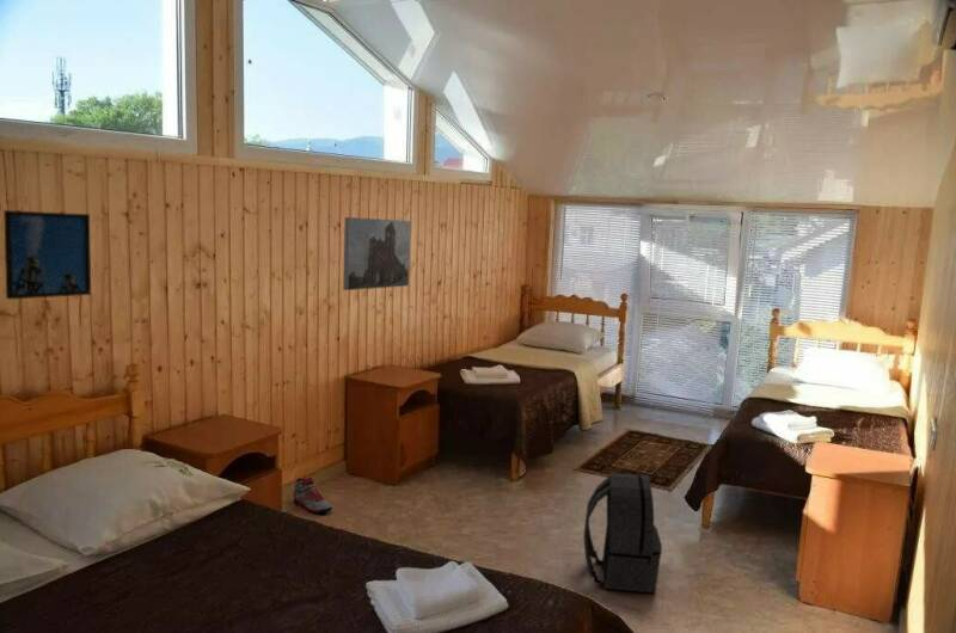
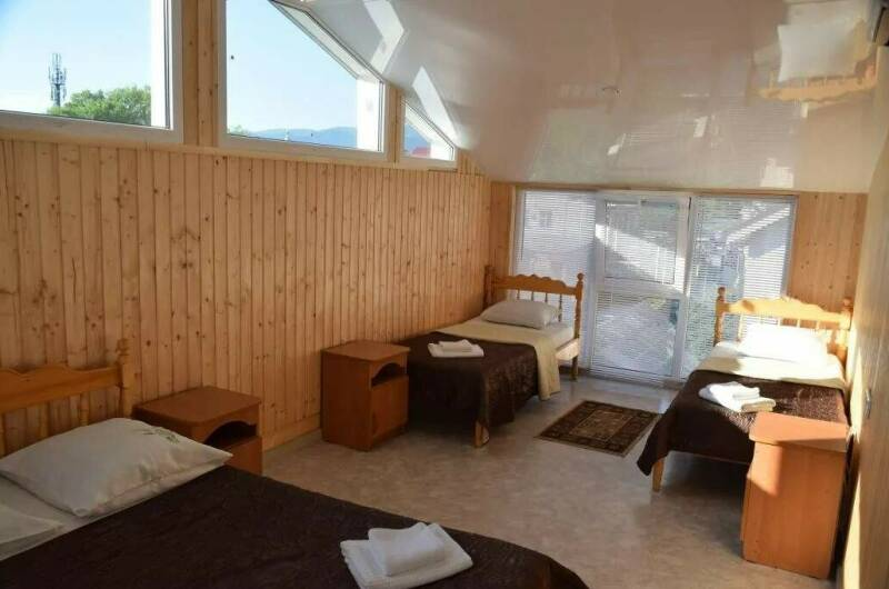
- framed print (378, 253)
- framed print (49, 254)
- sneaker (312, 493)
- backpack (621, 526)
